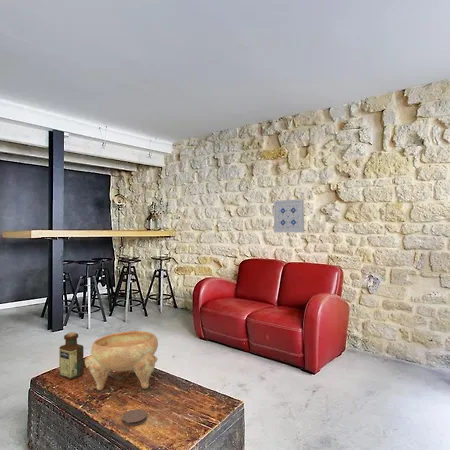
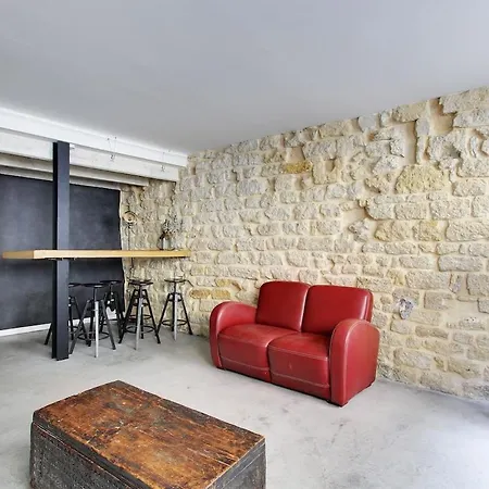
- coaster (134, 417)
- wall art (288, 216)
- decorative bowl (128, 359)
- bottle (71, 354)
